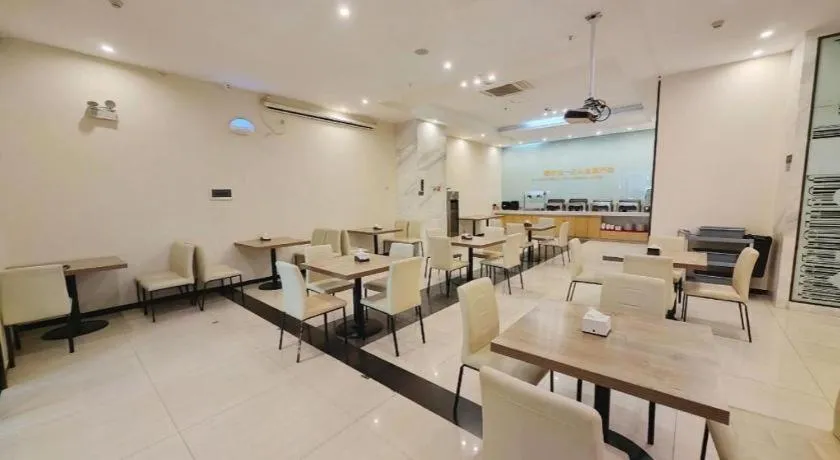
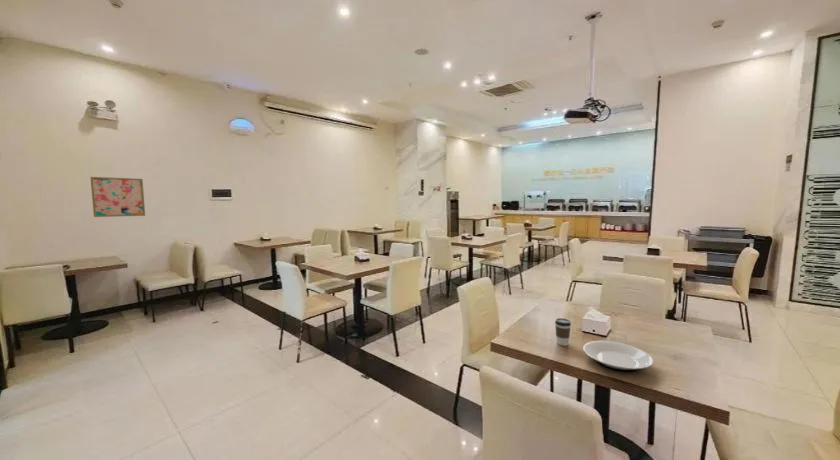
+ plate (616, 357)
+ coffee cup (562, 332)
+ wall art (119, 197)
